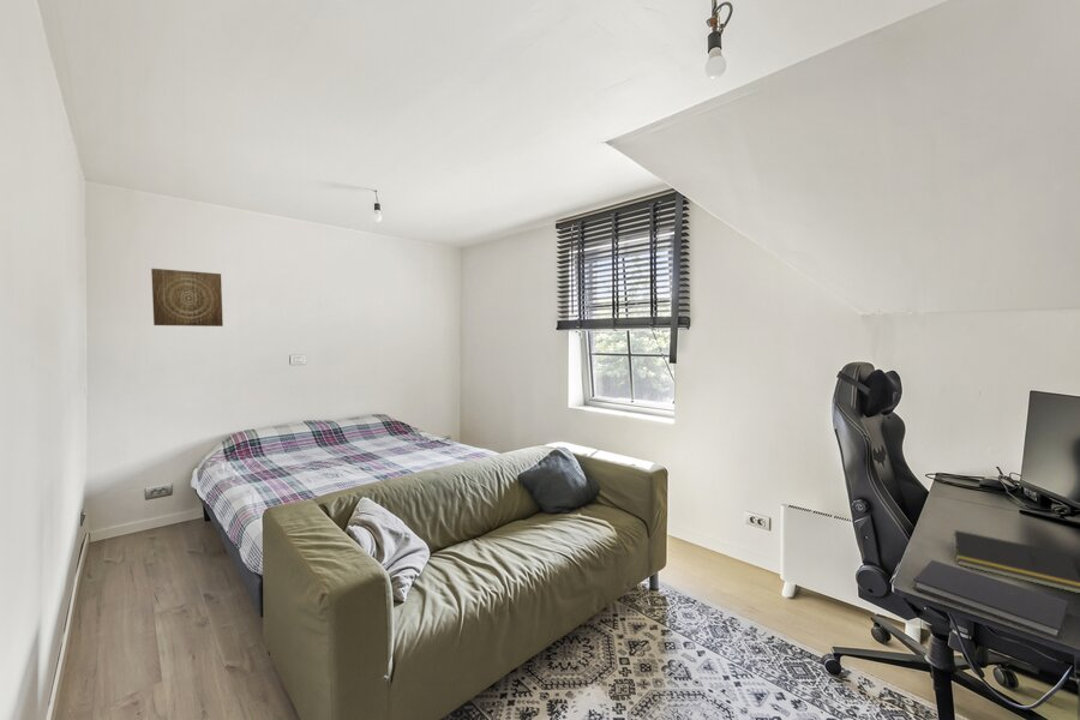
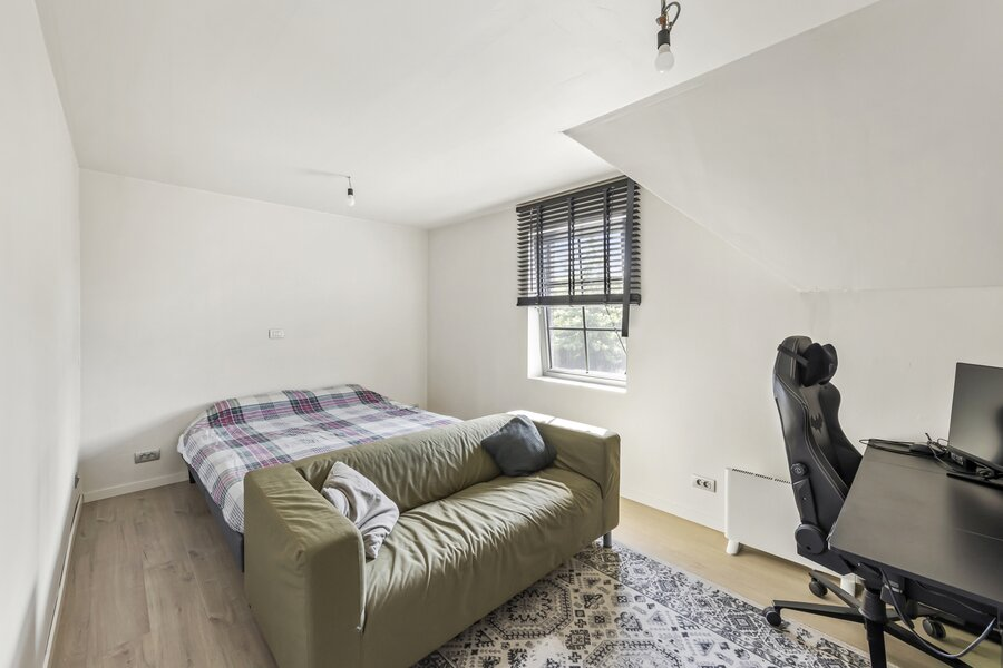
- wall art (188, 298)
- notepad (1012, 558)
- diary (986, 594)
